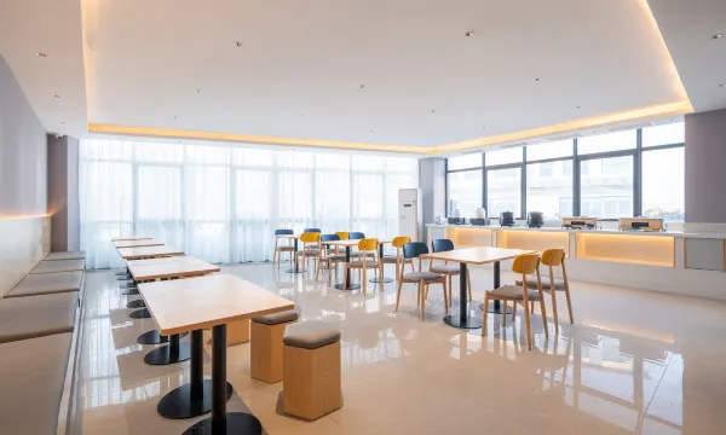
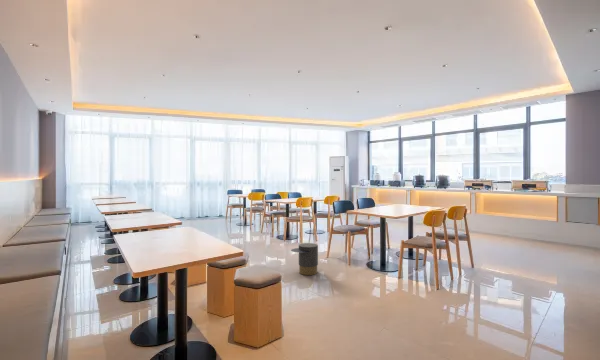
+ trash can (304, 259)
